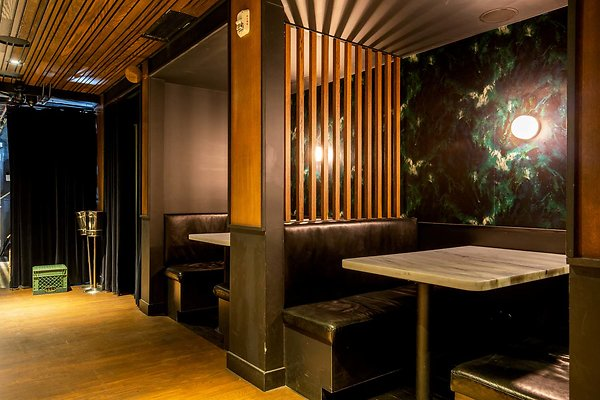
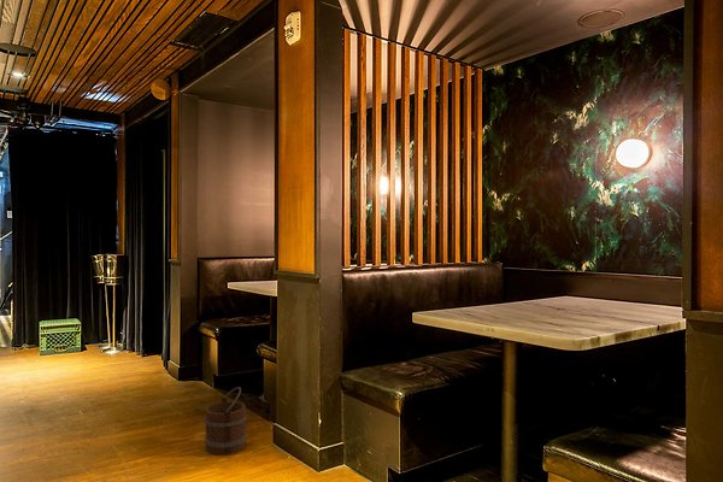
+ bucket (225, 418)
